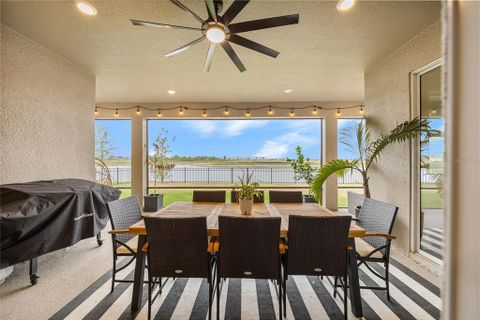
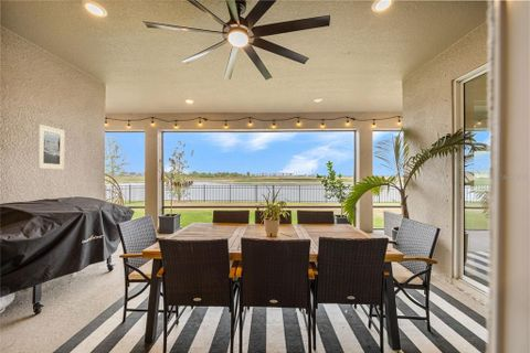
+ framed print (51, 148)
